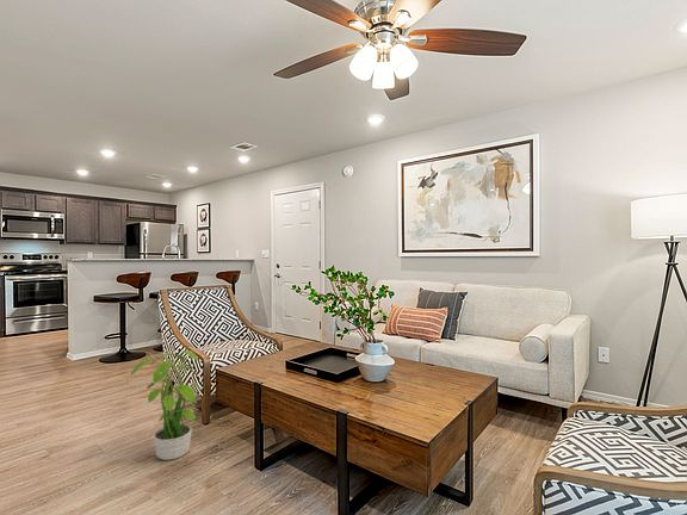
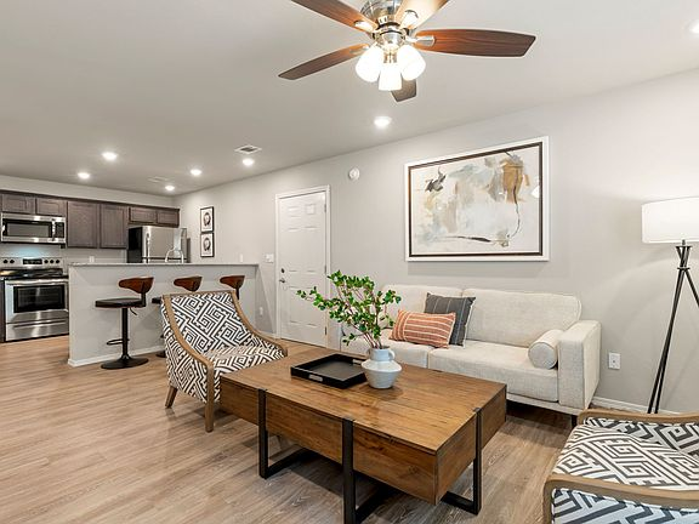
- potted plant (166, 404)
